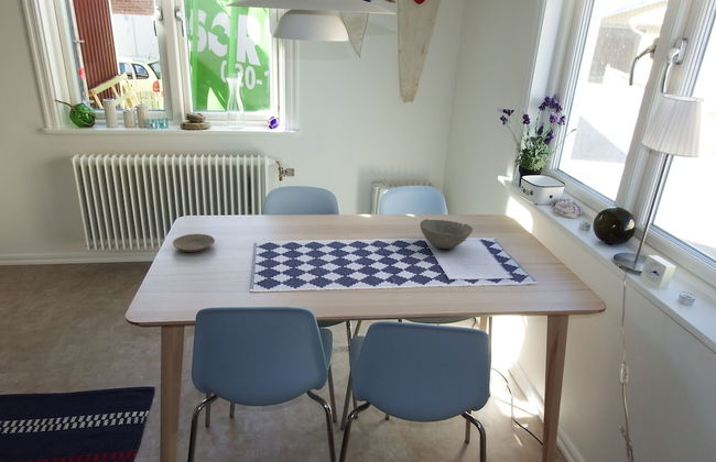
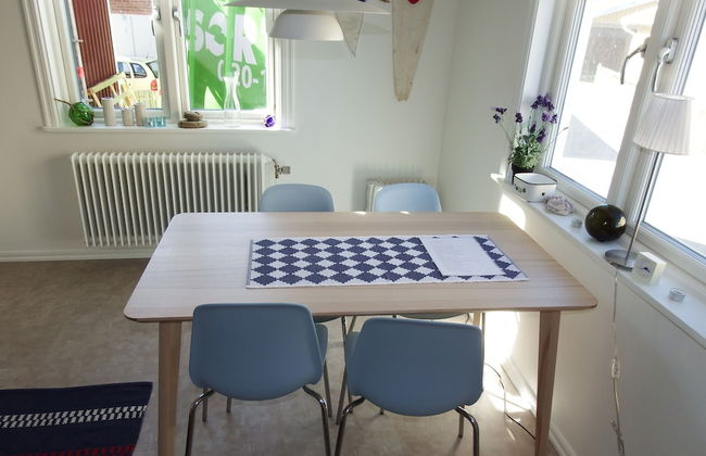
- plate (194, 244)
- bowl (445, 235)
